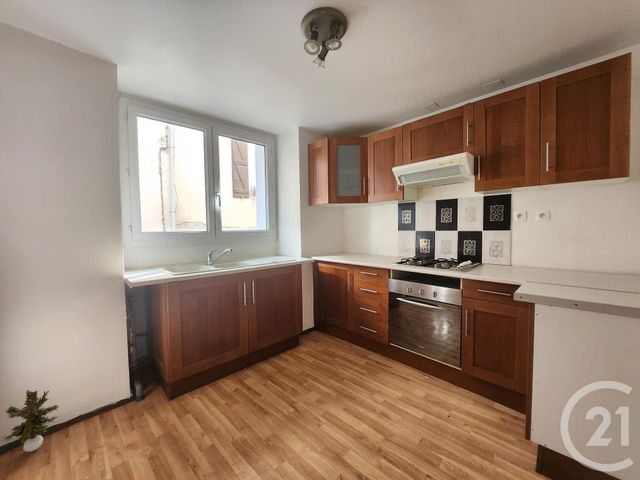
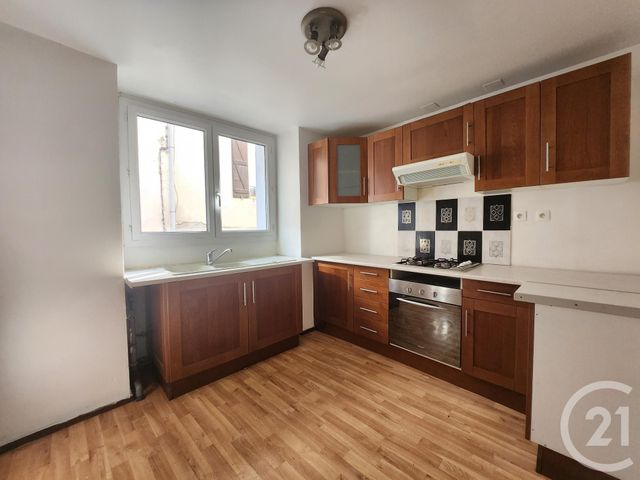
- potted plant (32, 421)
